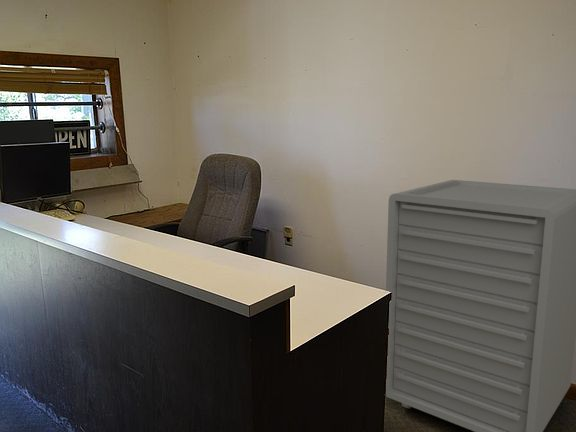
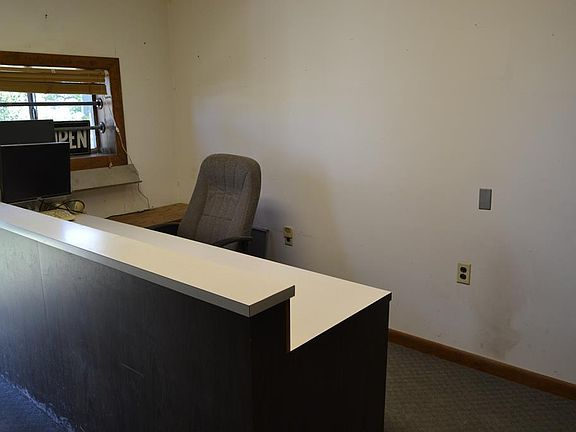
- storage cabinet (483, 302)
